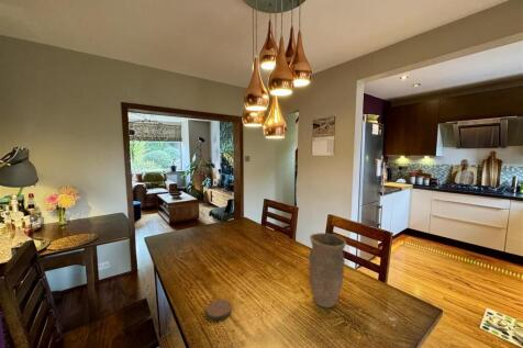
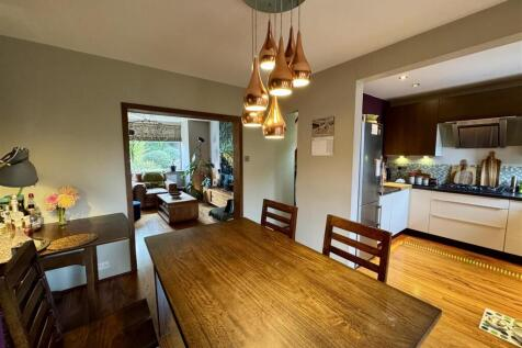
- coaster (219, 308)
- vase (326, 269)
